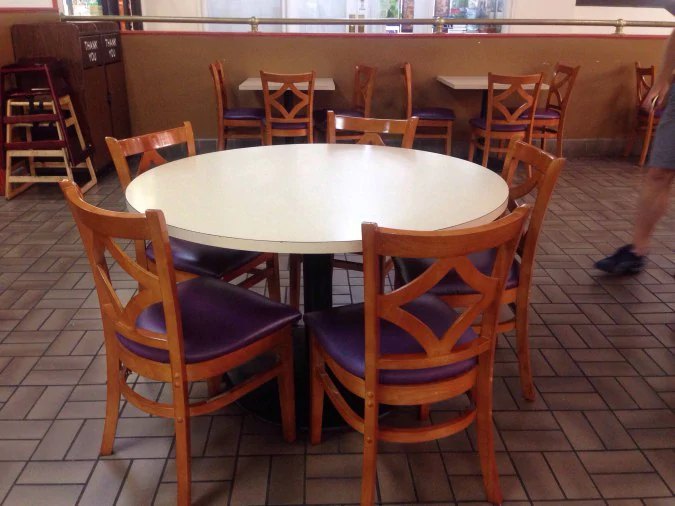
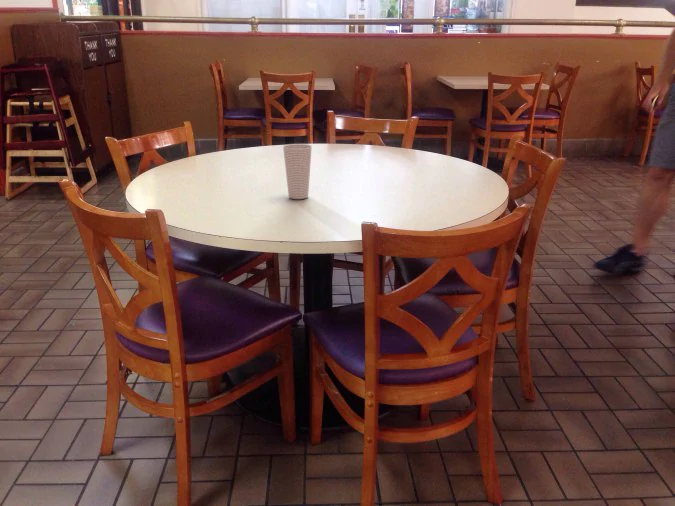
+ cup (298, 171)
